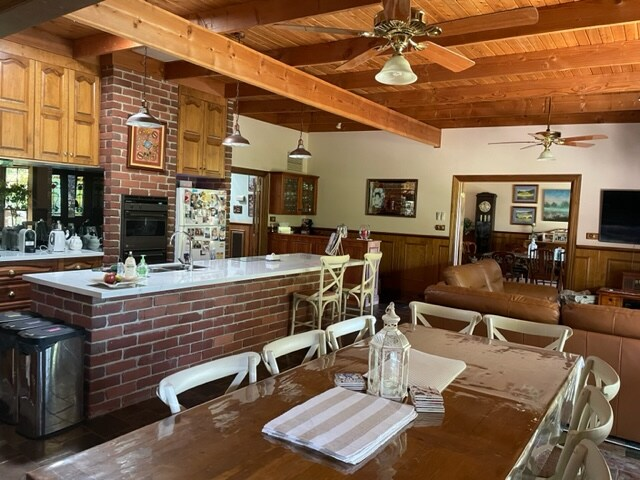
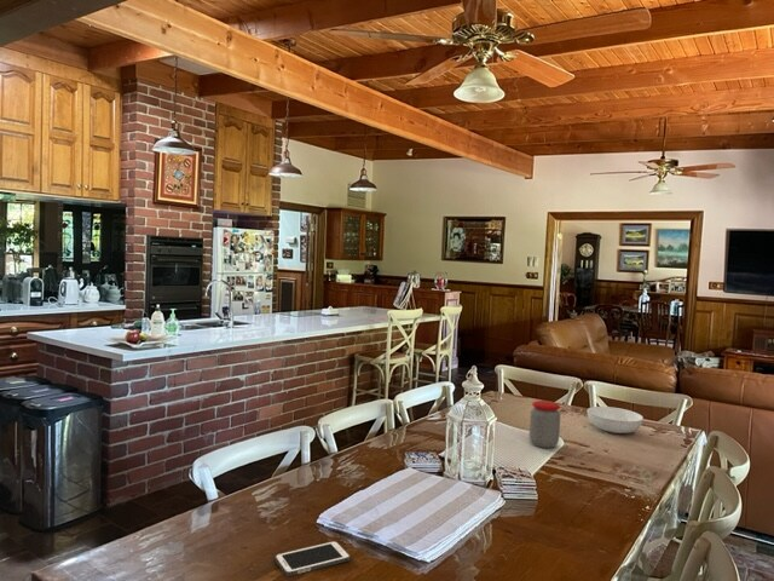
+ serving bowl (614, 421)
+ jar (544, 424)
+ cell phone (312, 557)
